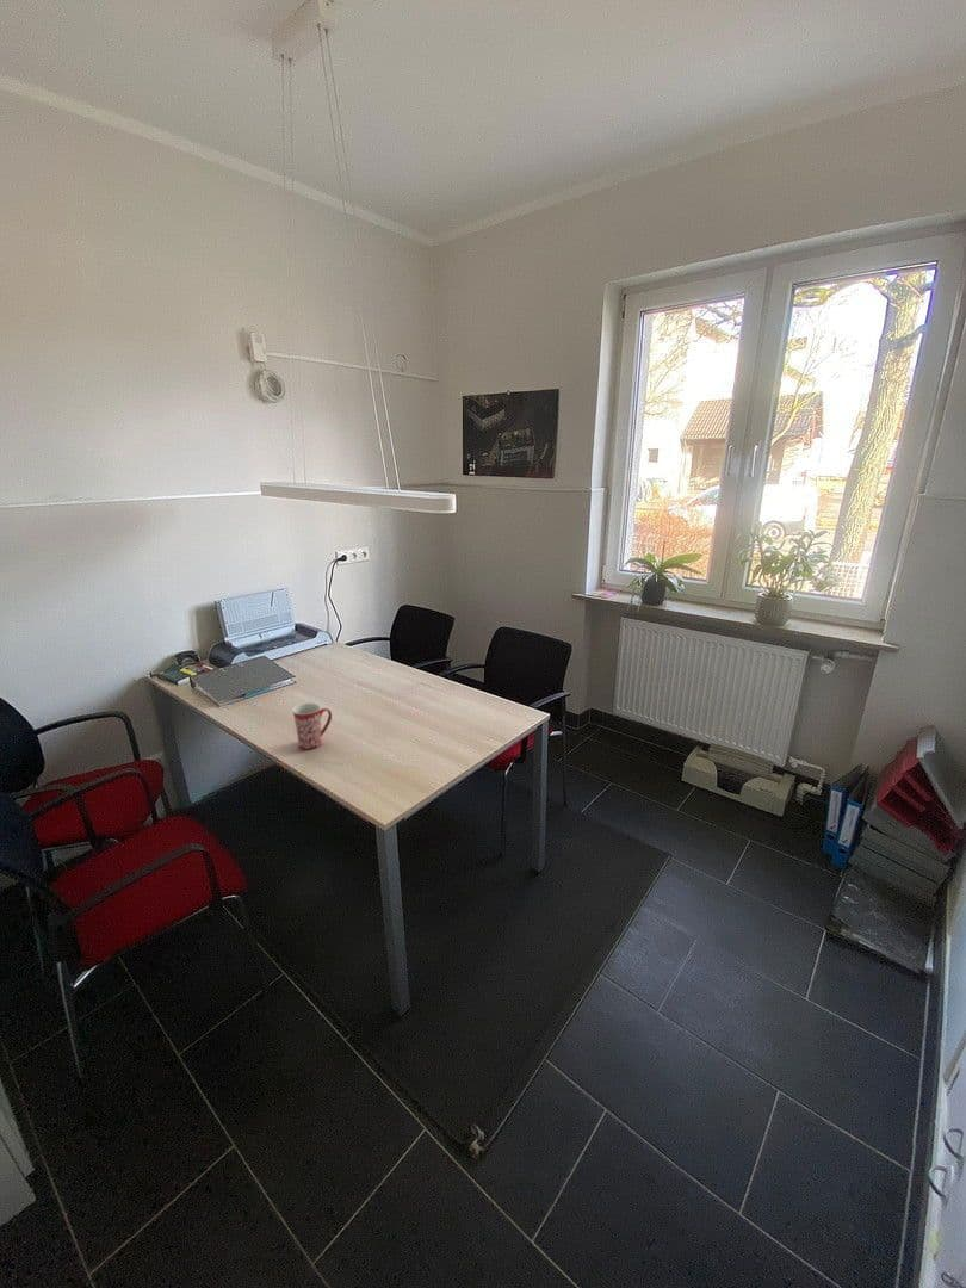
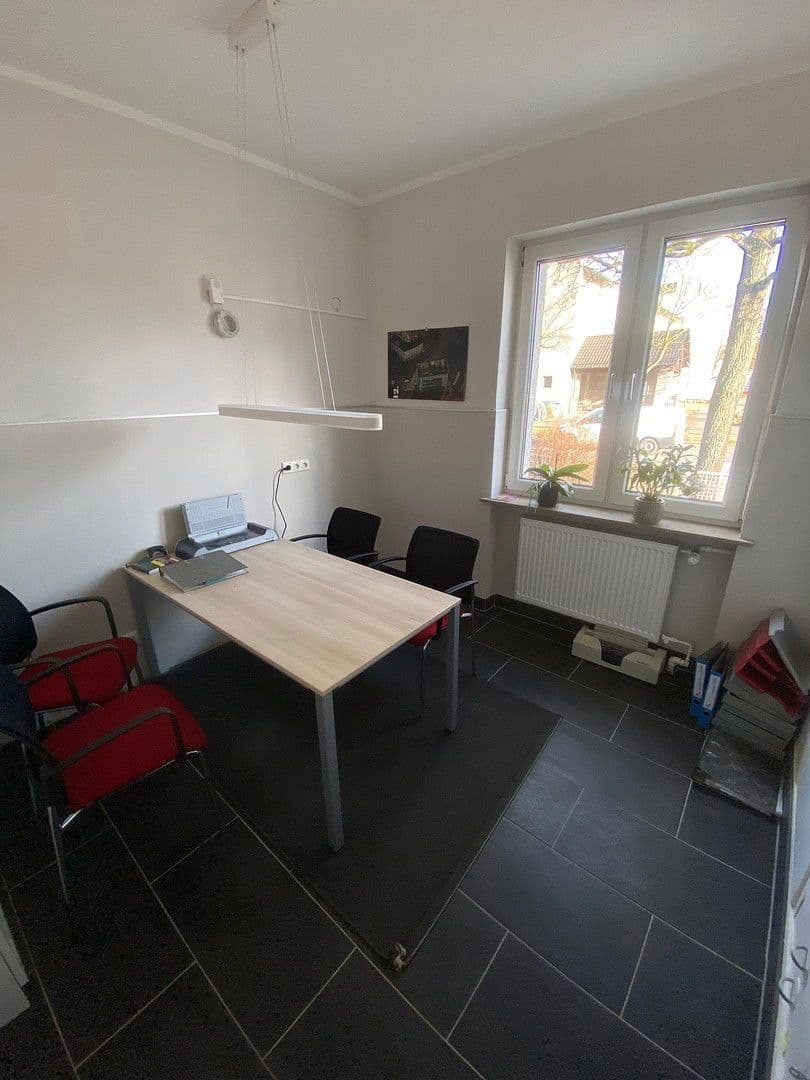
- mug (314, 725)
